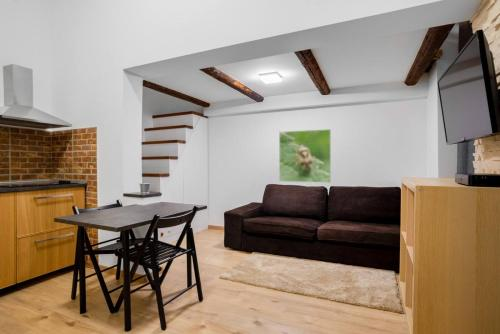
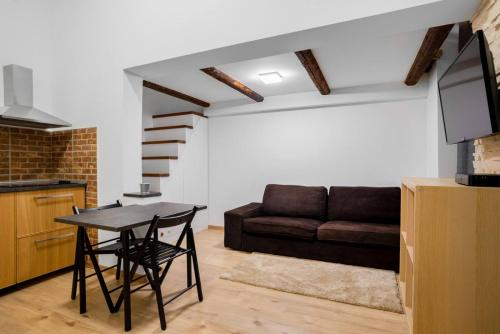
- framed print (304, 156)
